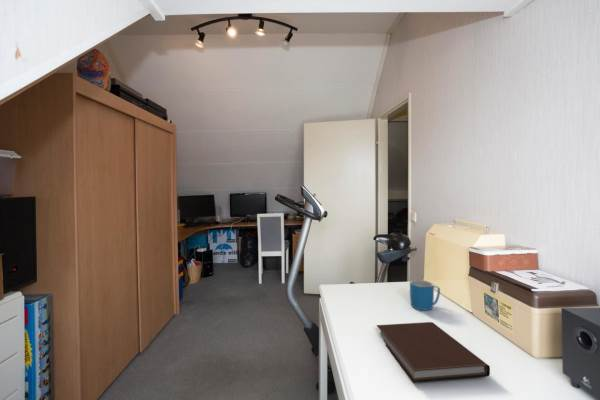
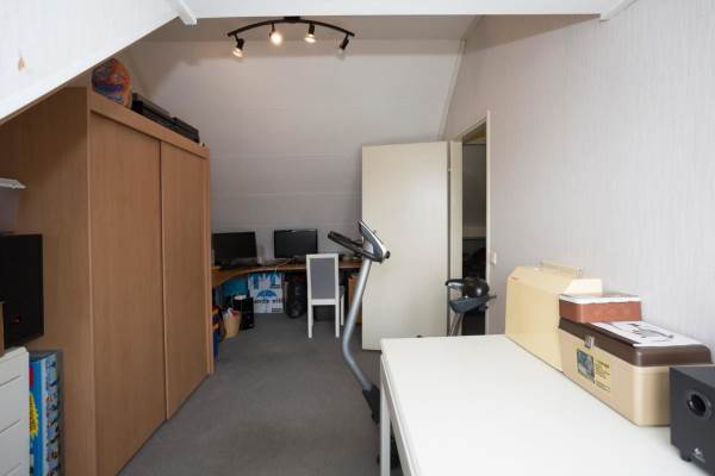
- mug (425, 294)
- notebook (425, 347)
